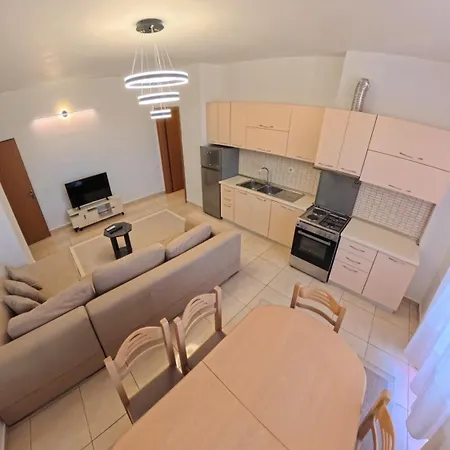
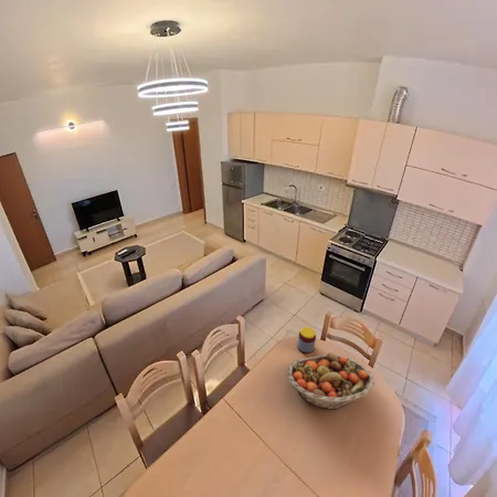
+ fruit basket (328, 379)
+ jar (306, 339)
